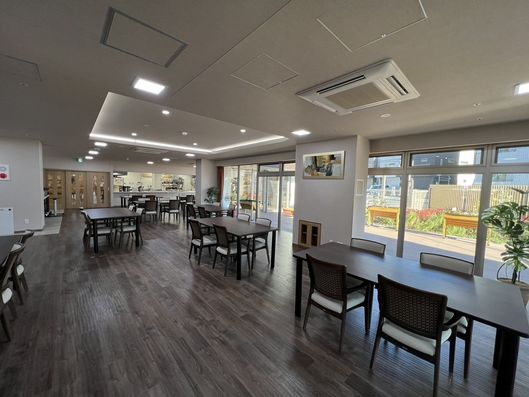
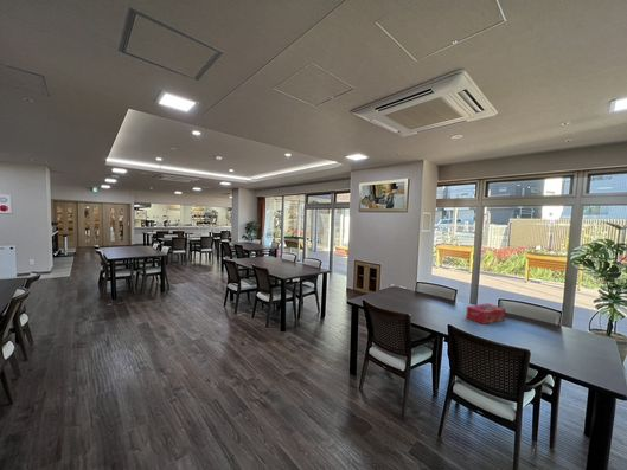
+ tissue box (485, 313)
